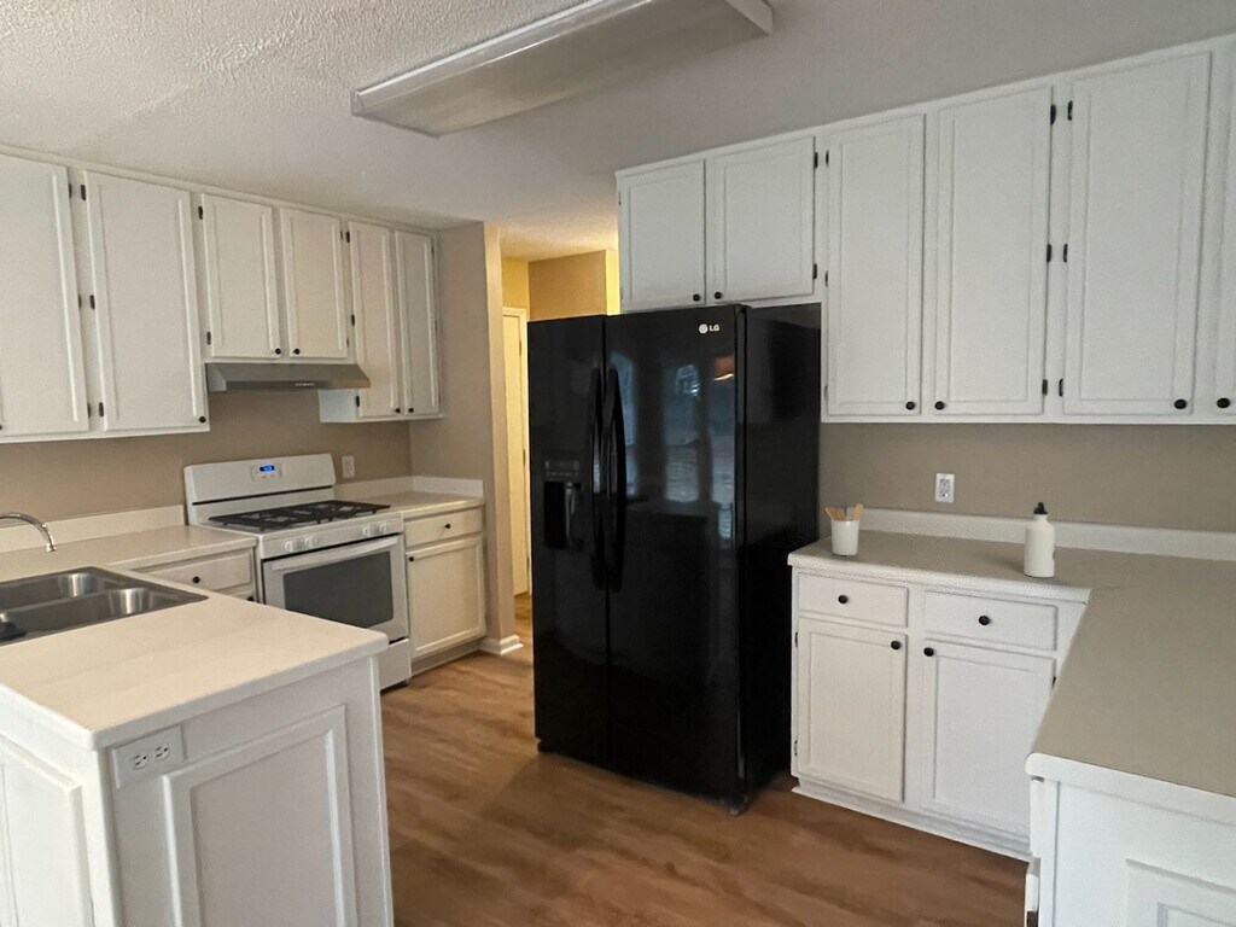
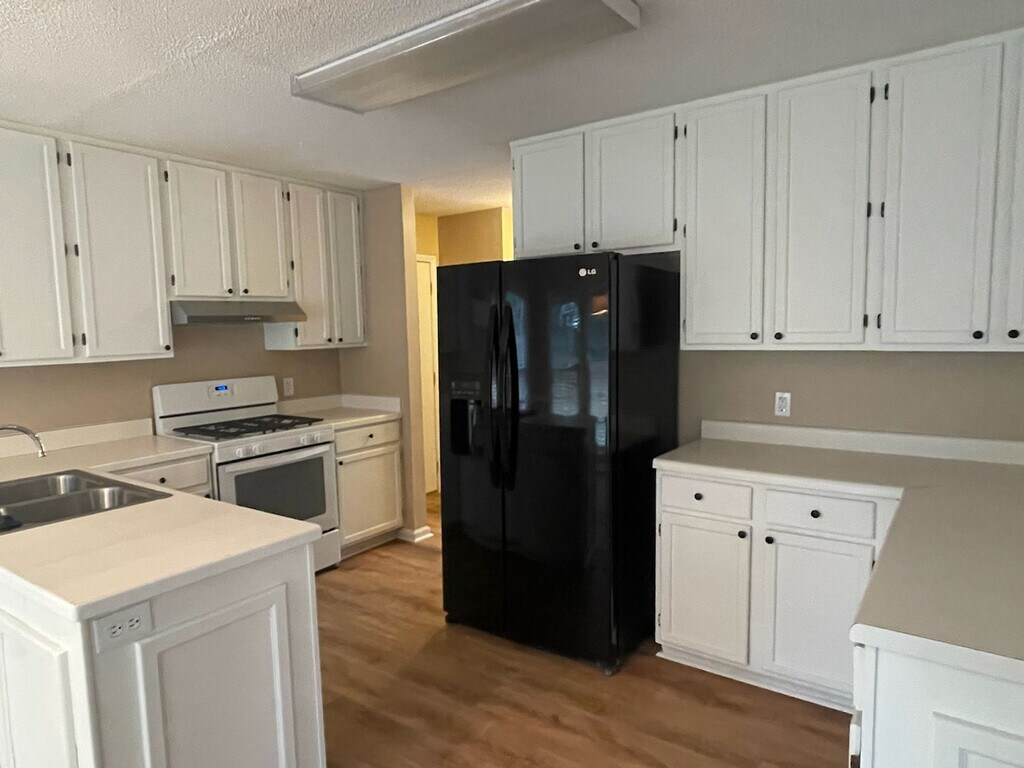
- water bottle (1038, 537)
- utensil holder (841, 529)
